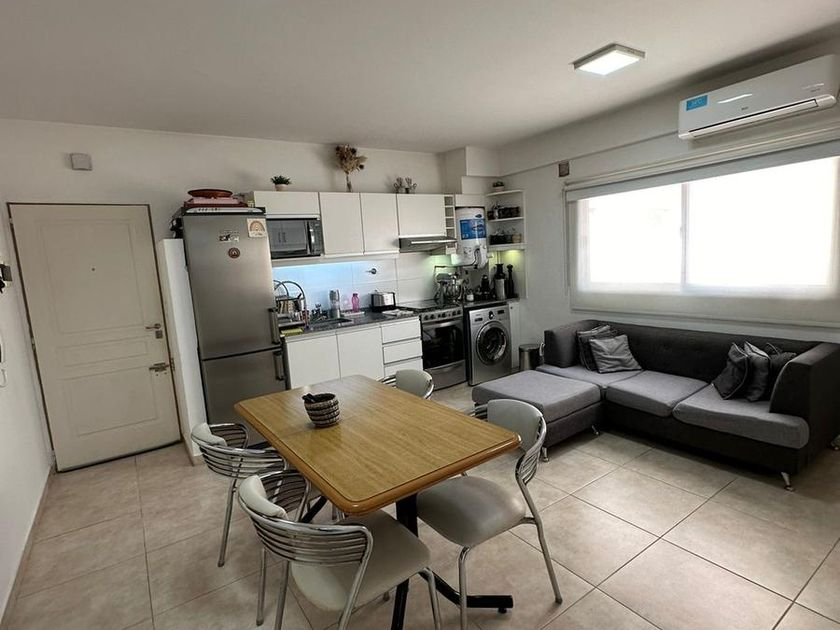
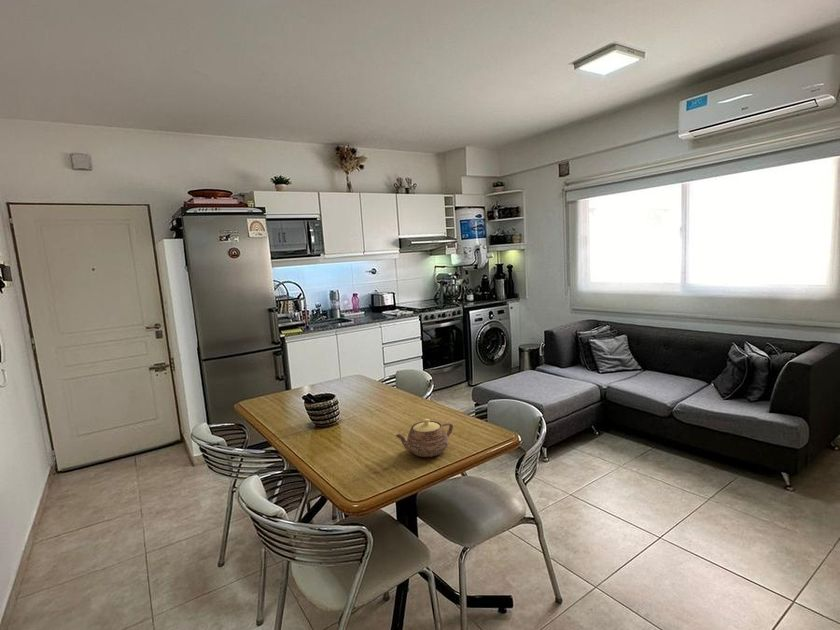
+ teapot (425, 436)
